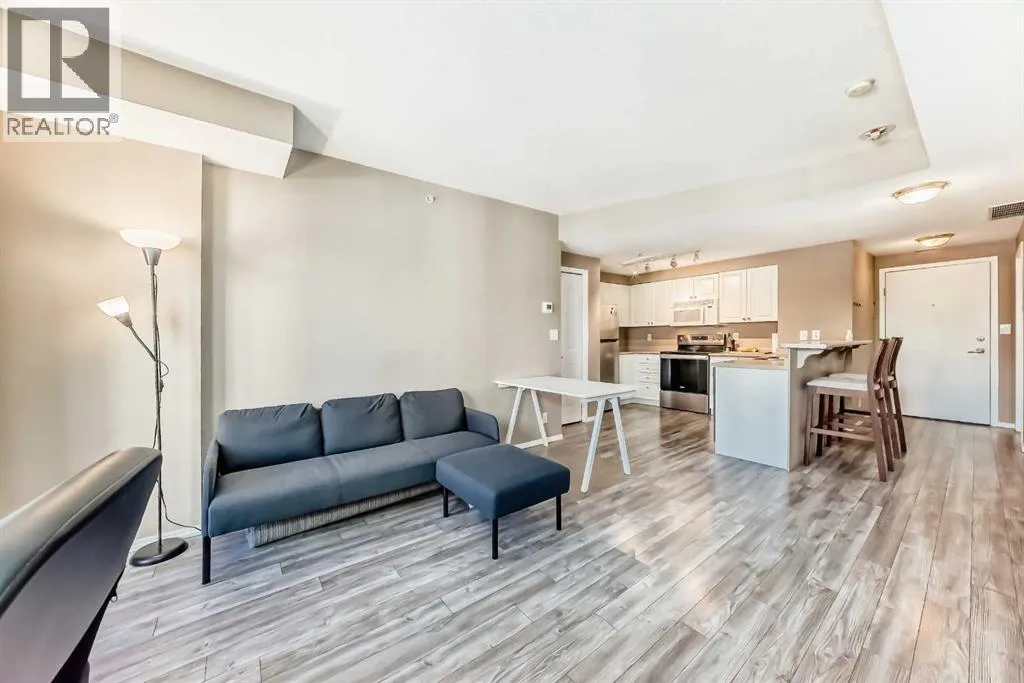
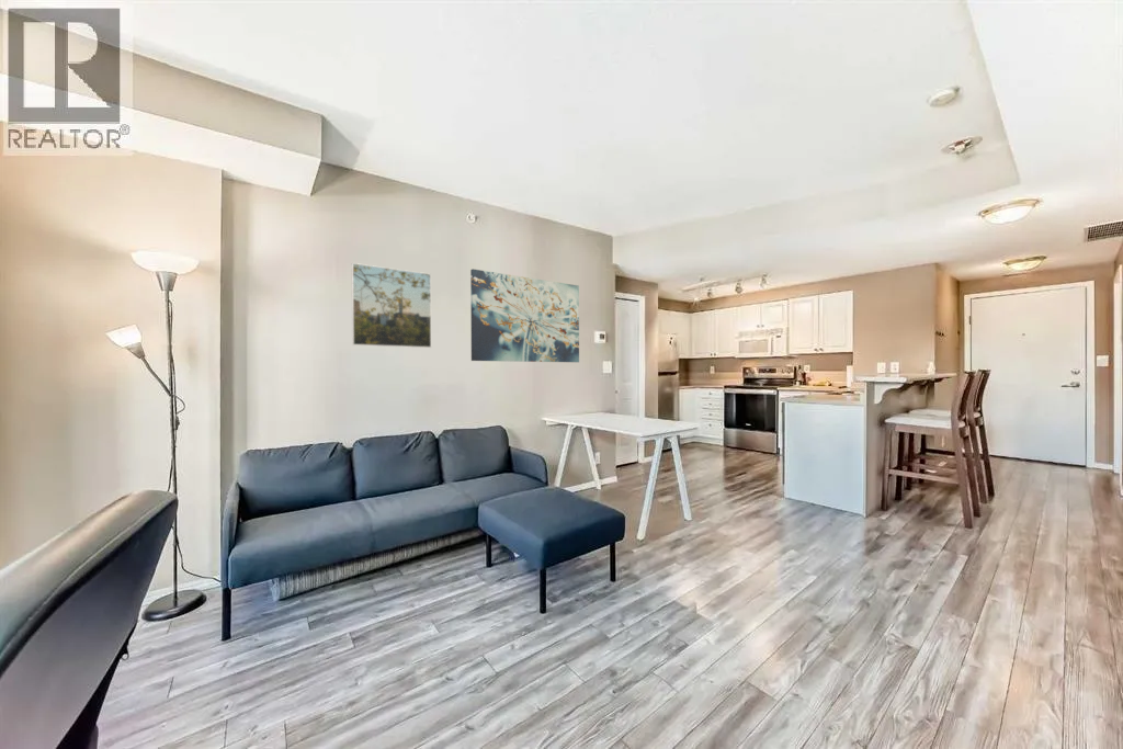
+ wall art (529, 319)
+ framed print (393, 307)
